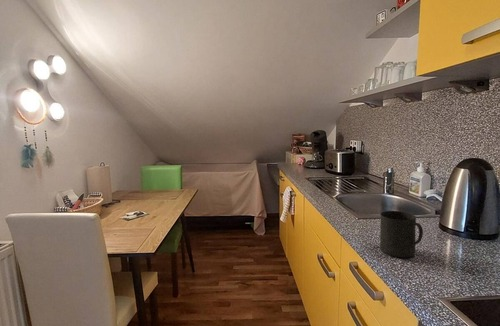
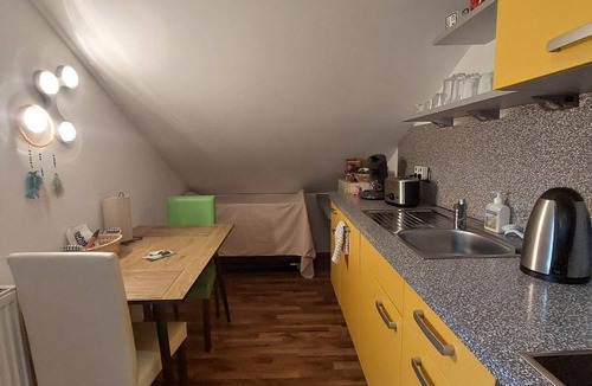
- mug (401, 234)
